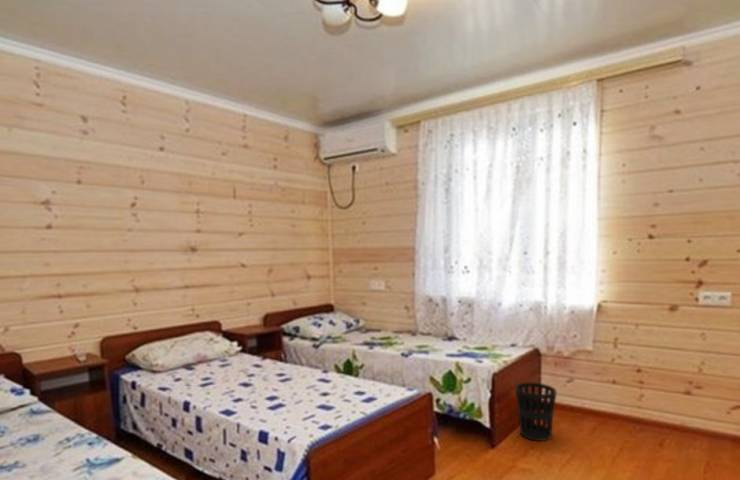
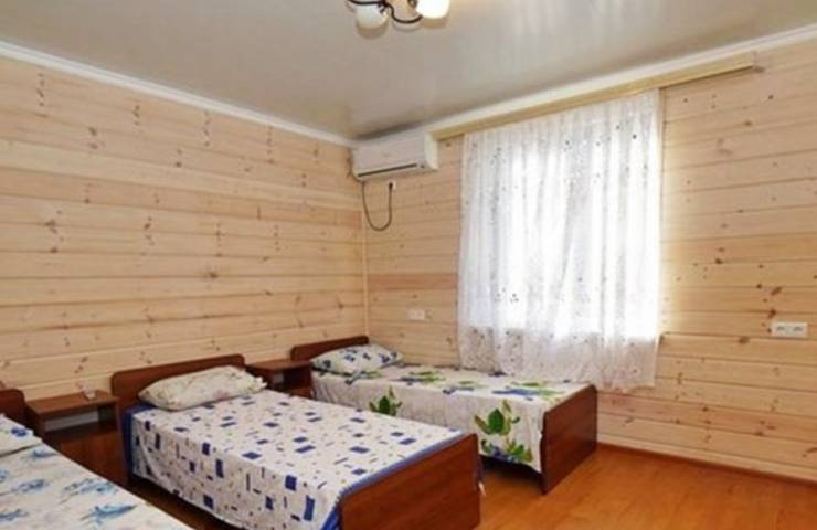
- wastebasket (536, 411)
